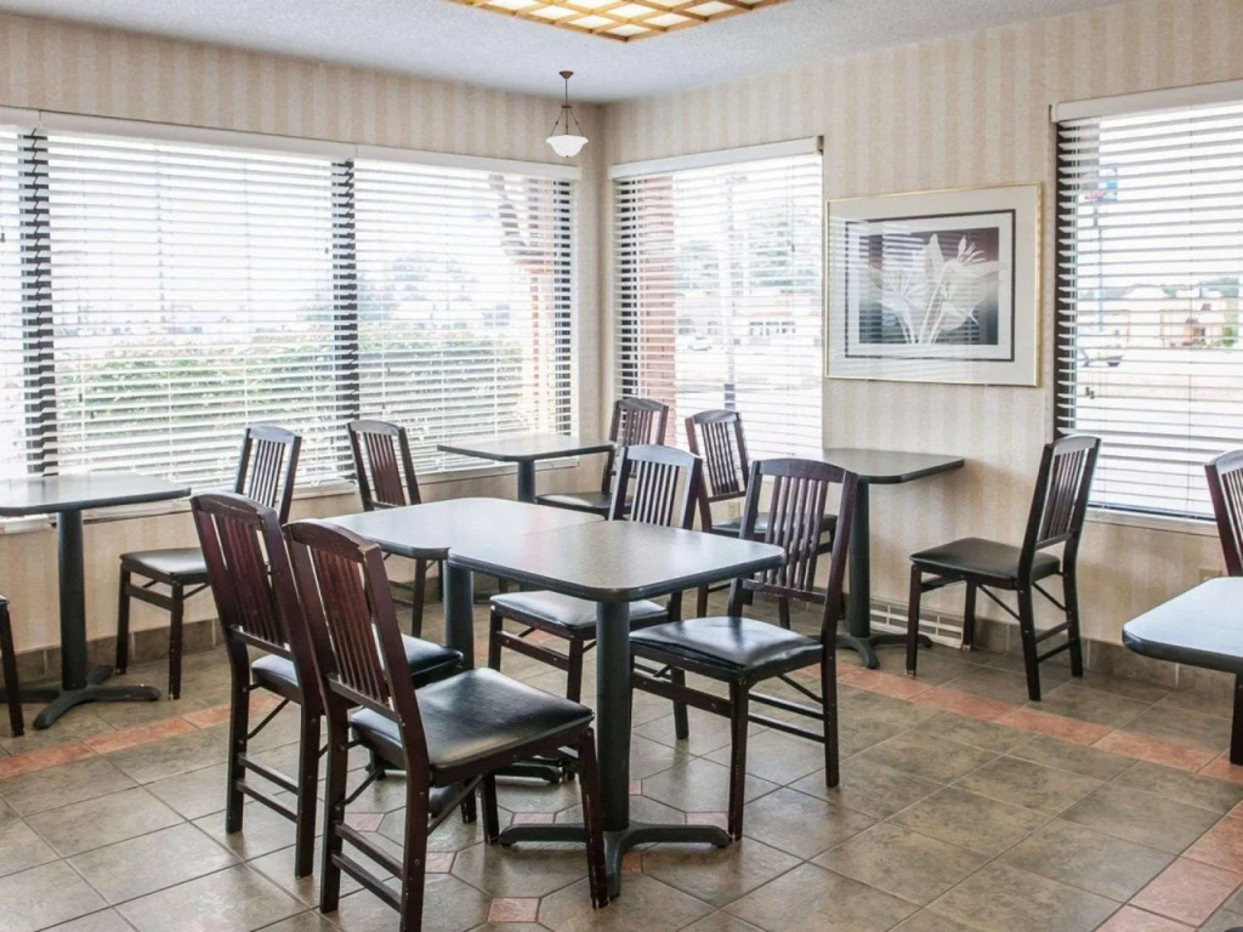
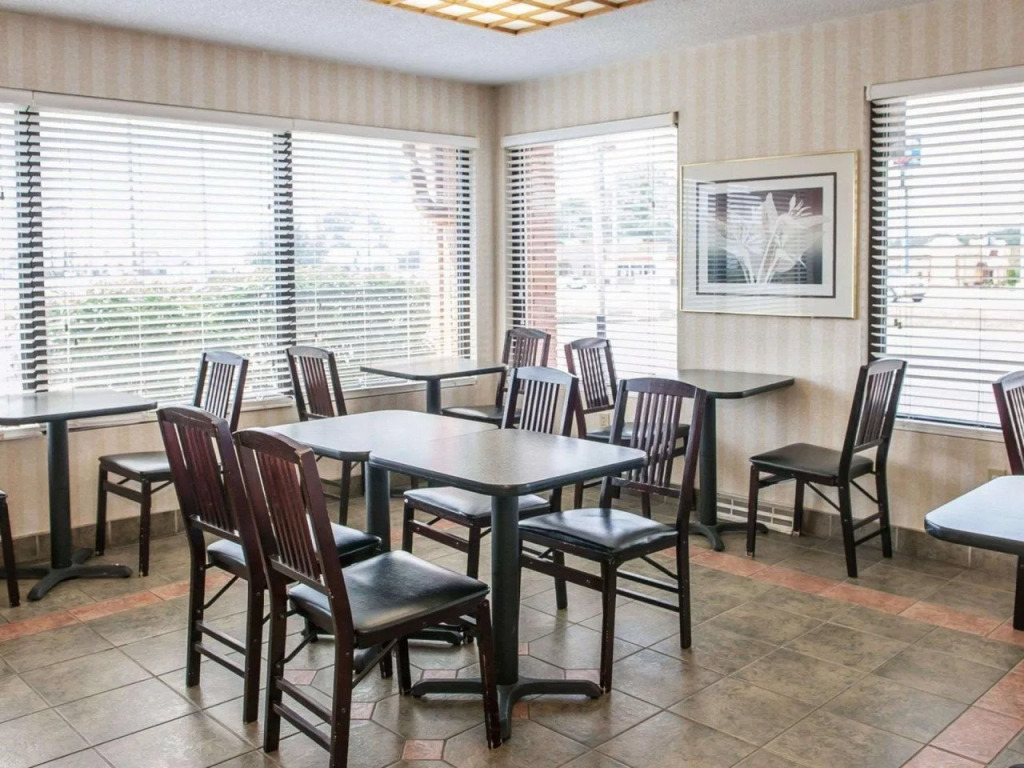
- pendant light (566, 115)
